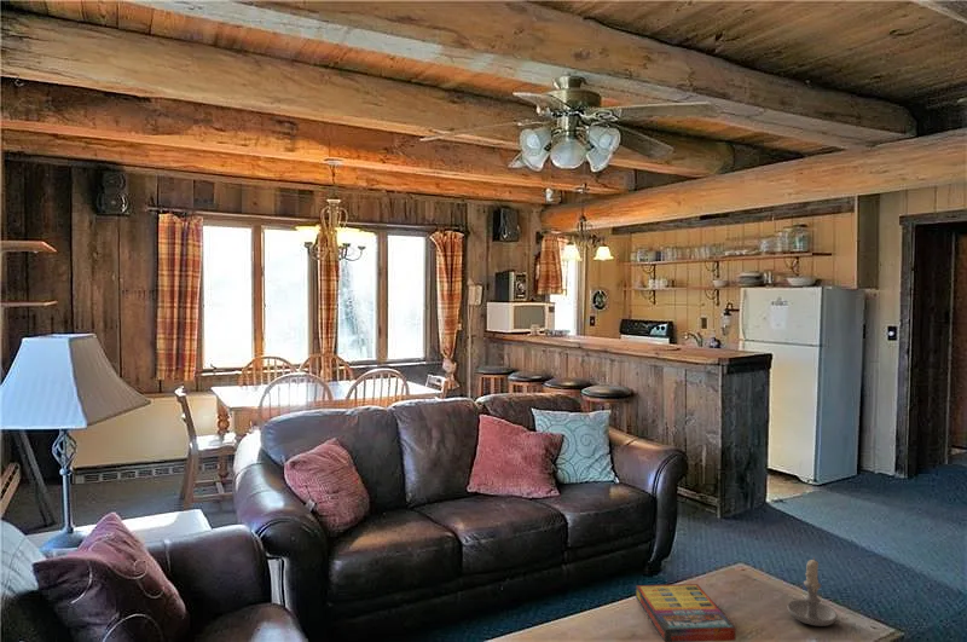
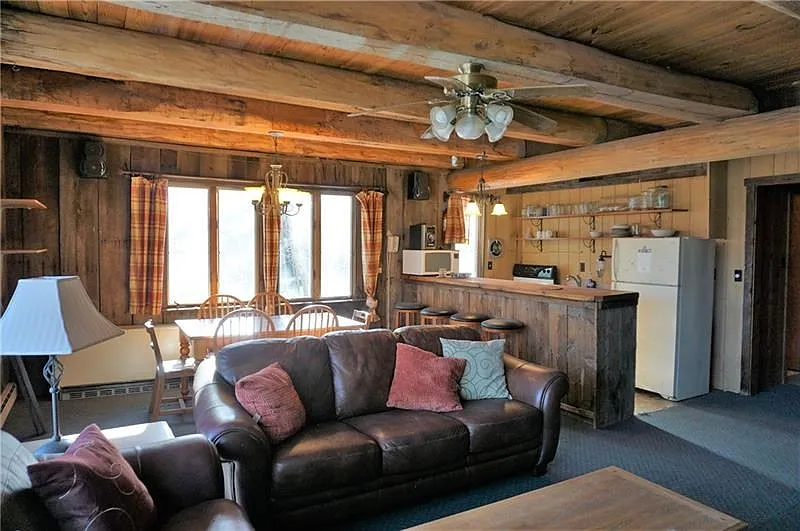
- candle (812, 588)
- game compilation box (682, 611)
